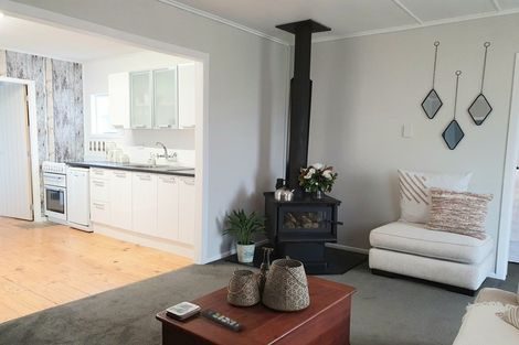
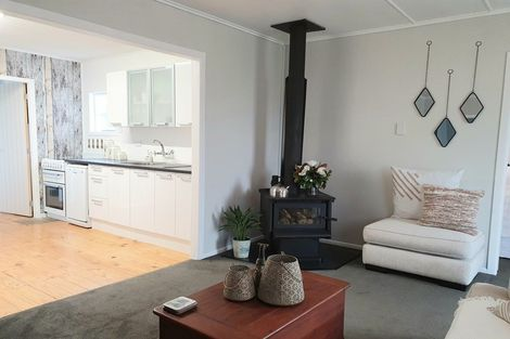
- remote control (221, 319)
